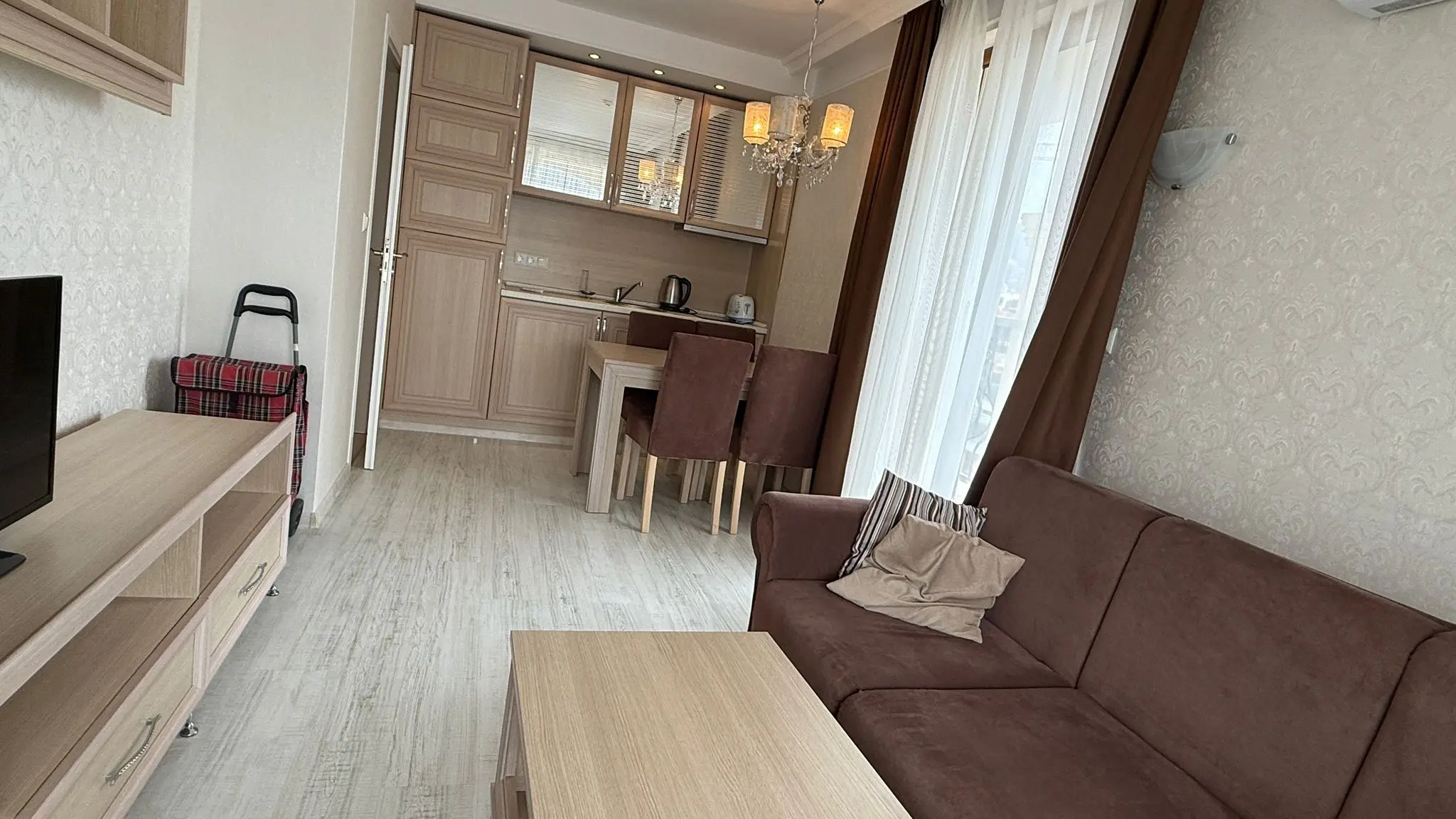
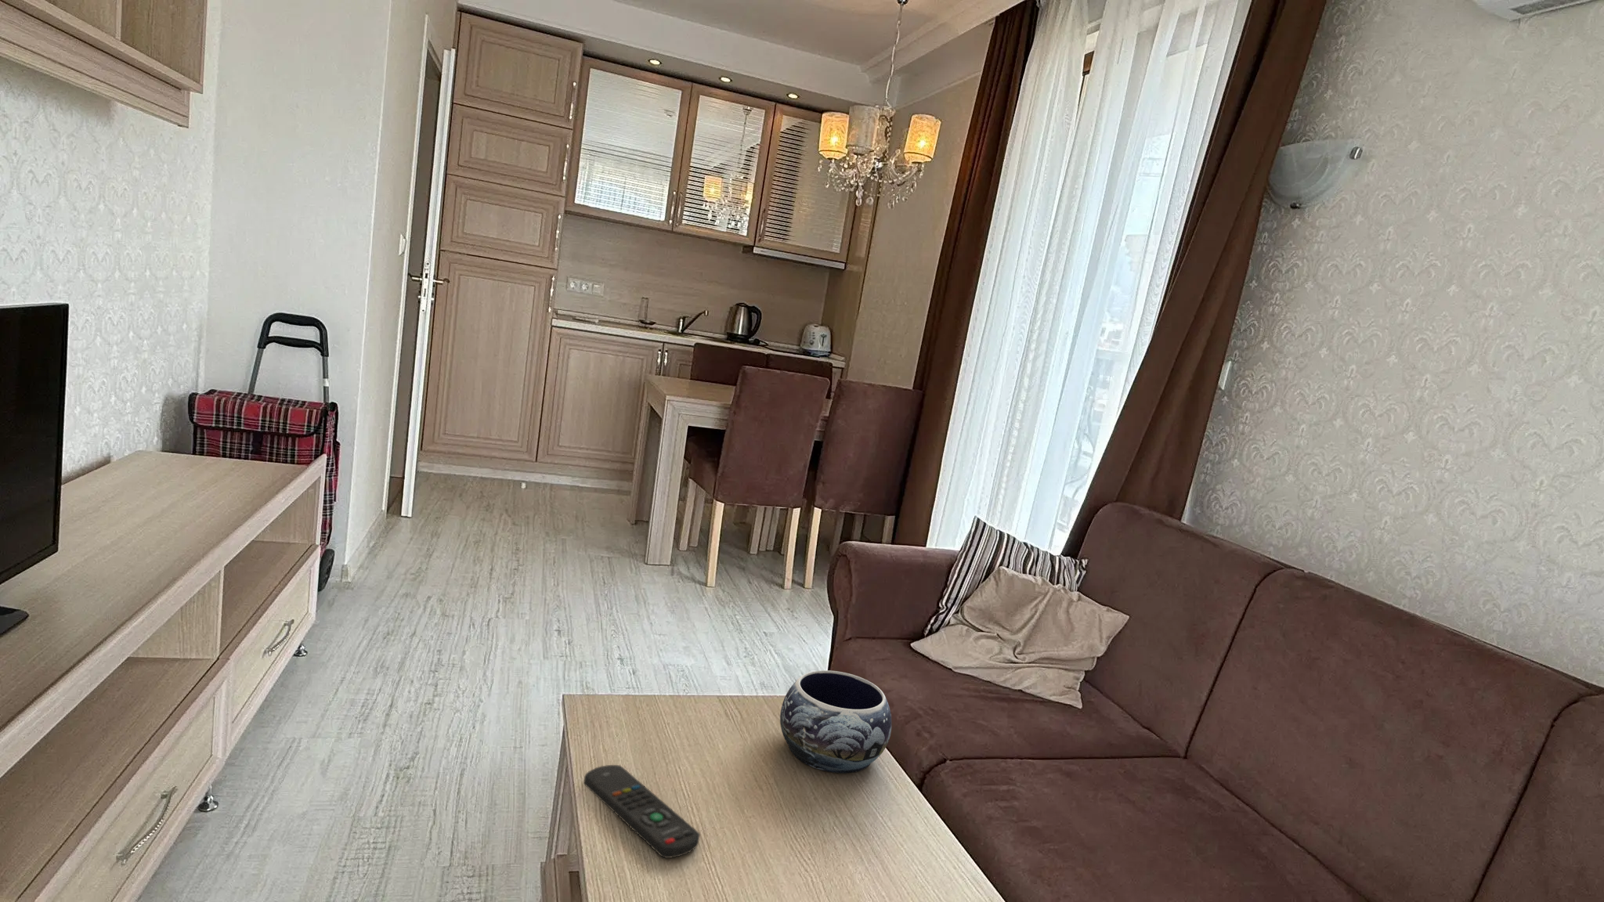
+ decorative bowl (836, 719)
+ remote control (639, 807)
